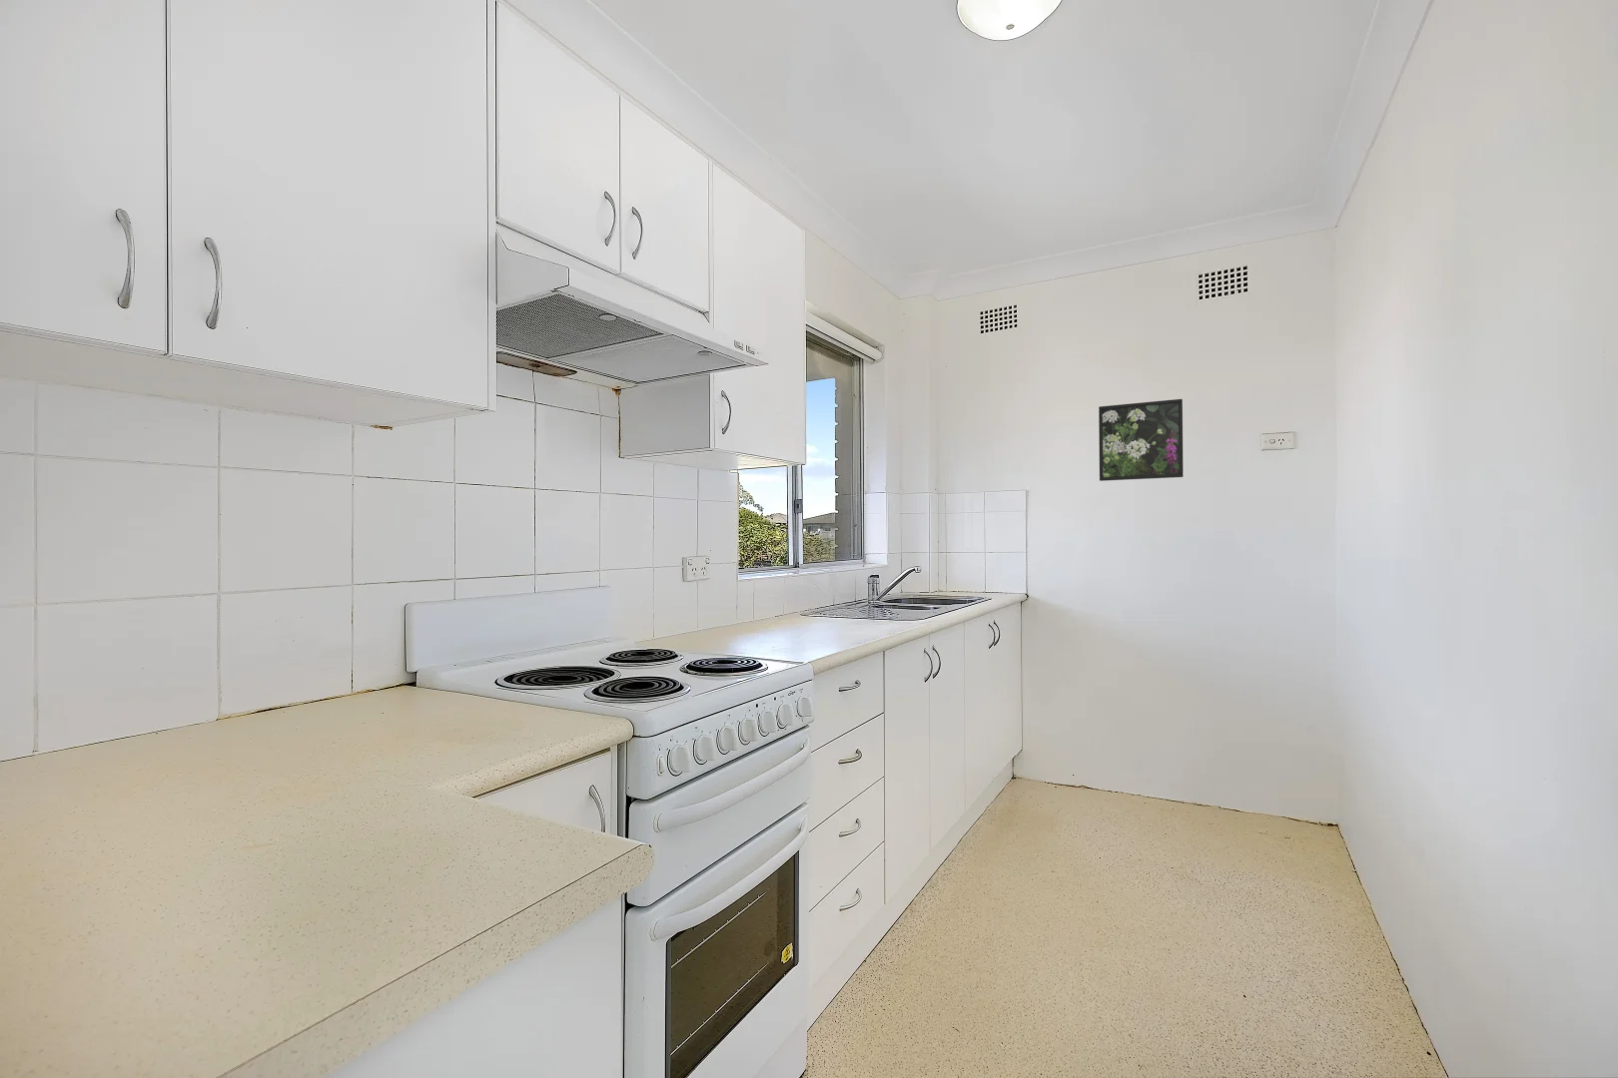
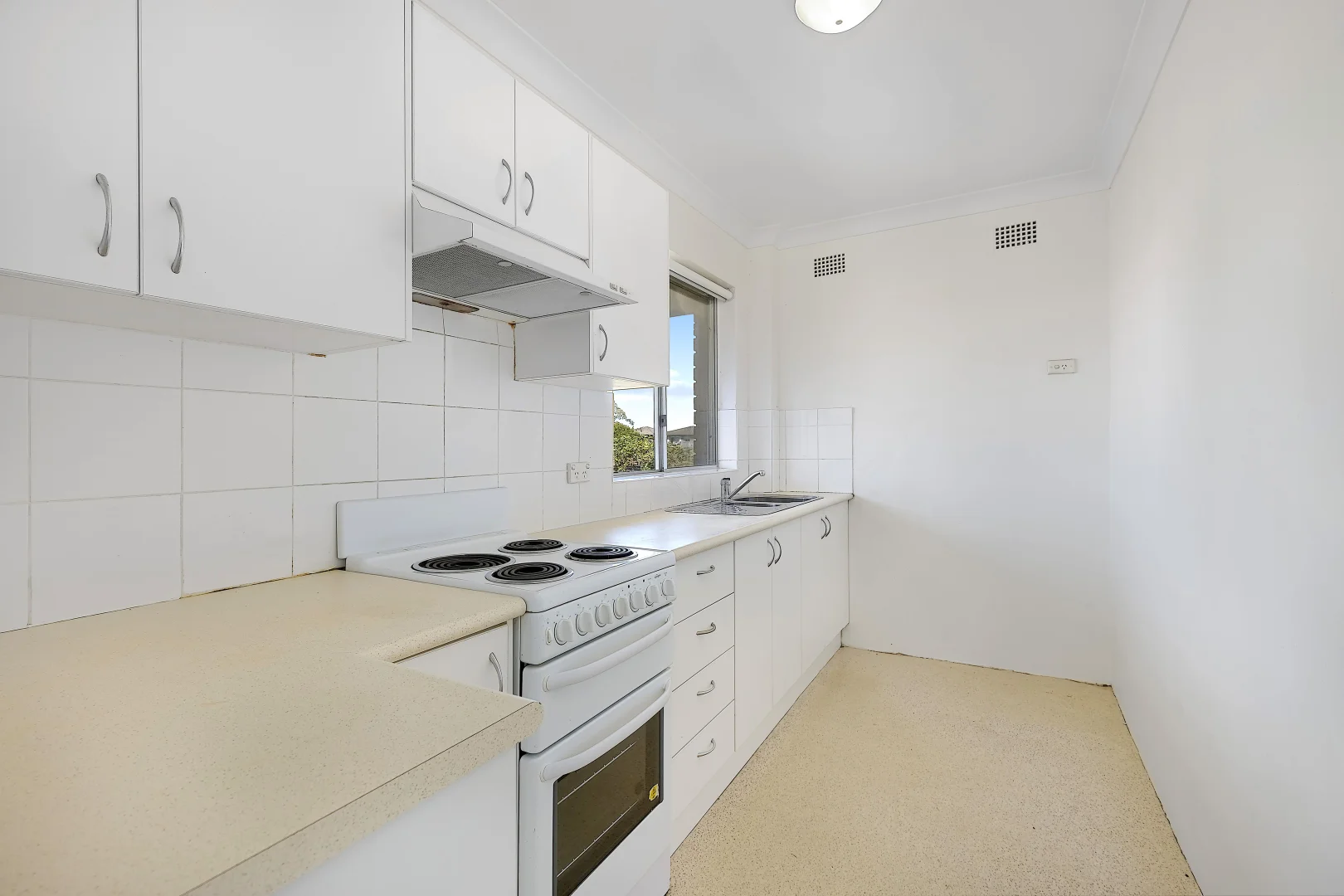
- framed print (1140, 440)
